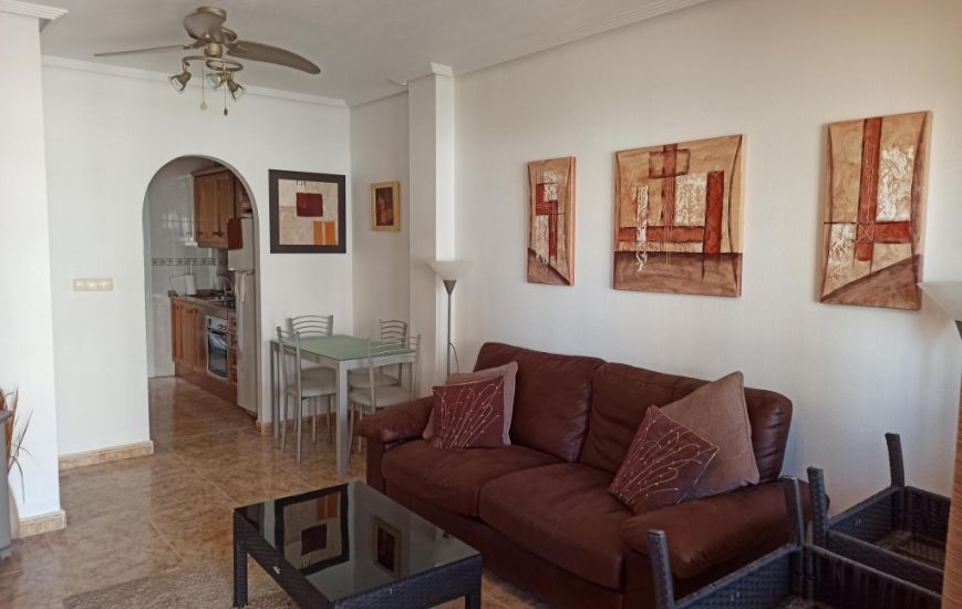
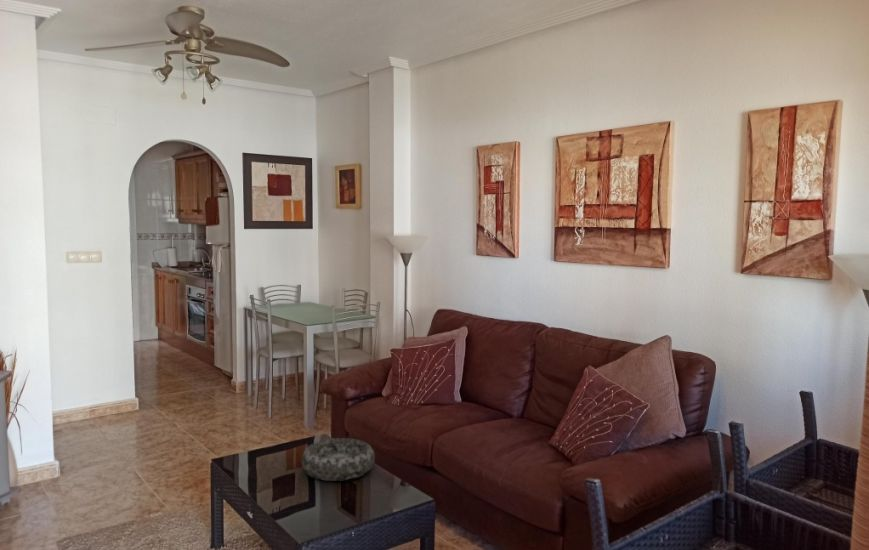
+ decorative bowl (338, 459)
